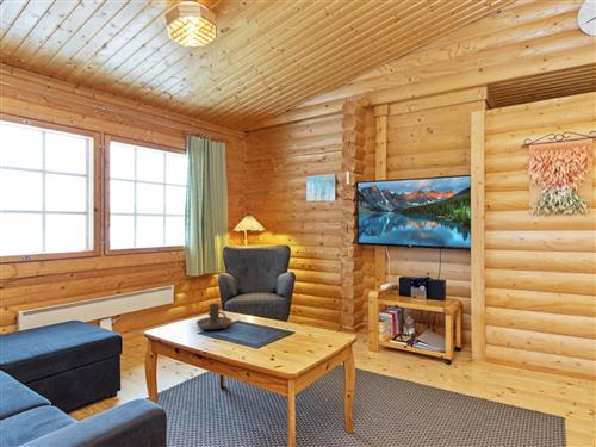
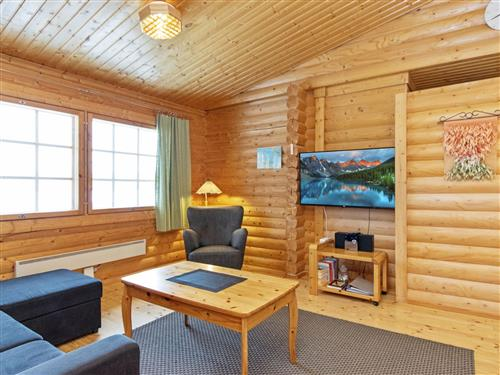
- candle holder (216, 316)
